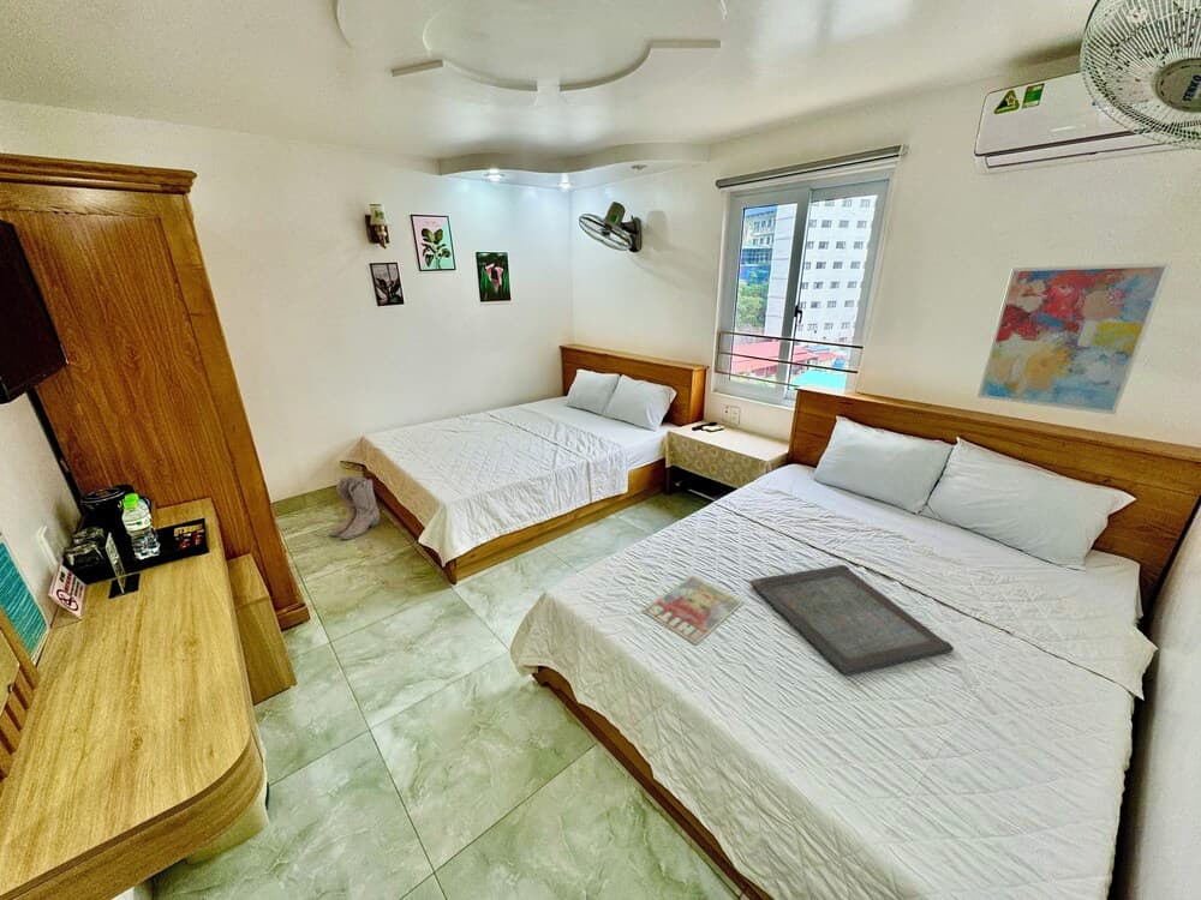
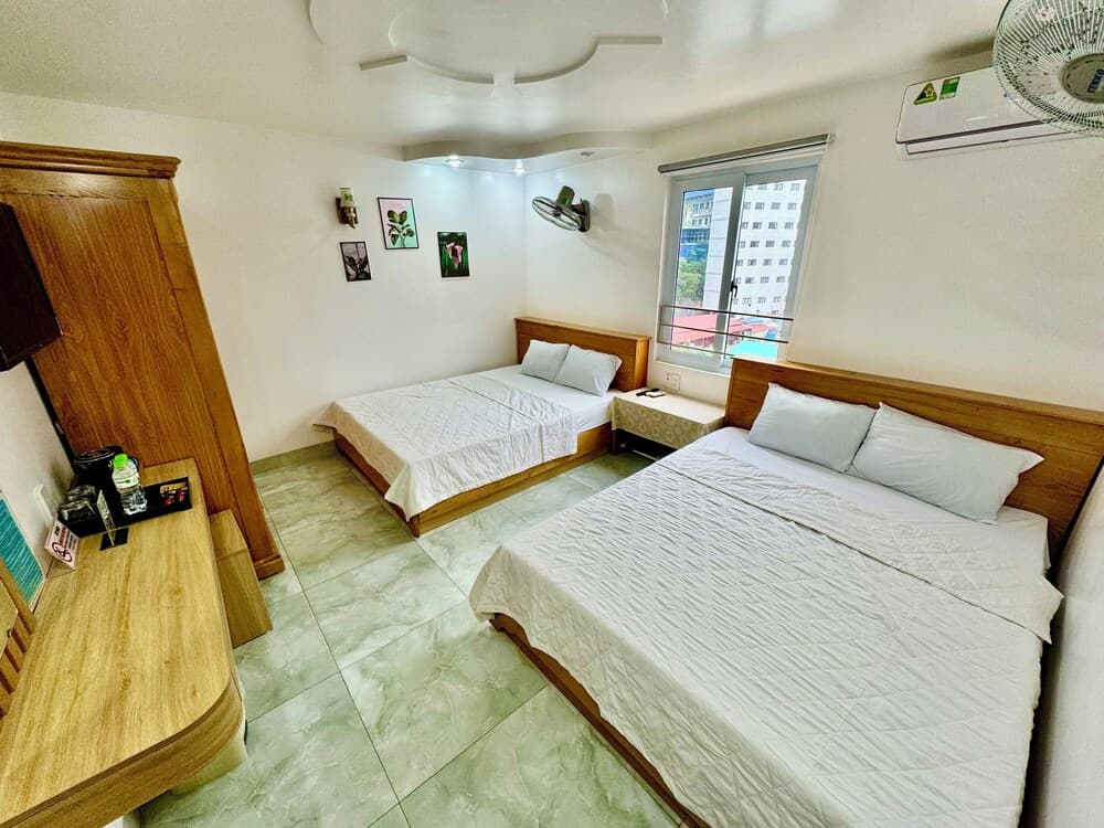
- wall art (1062, 338)
- serving tray (841, 611)
- boots (351, 504)
- magazine (693, 606)
